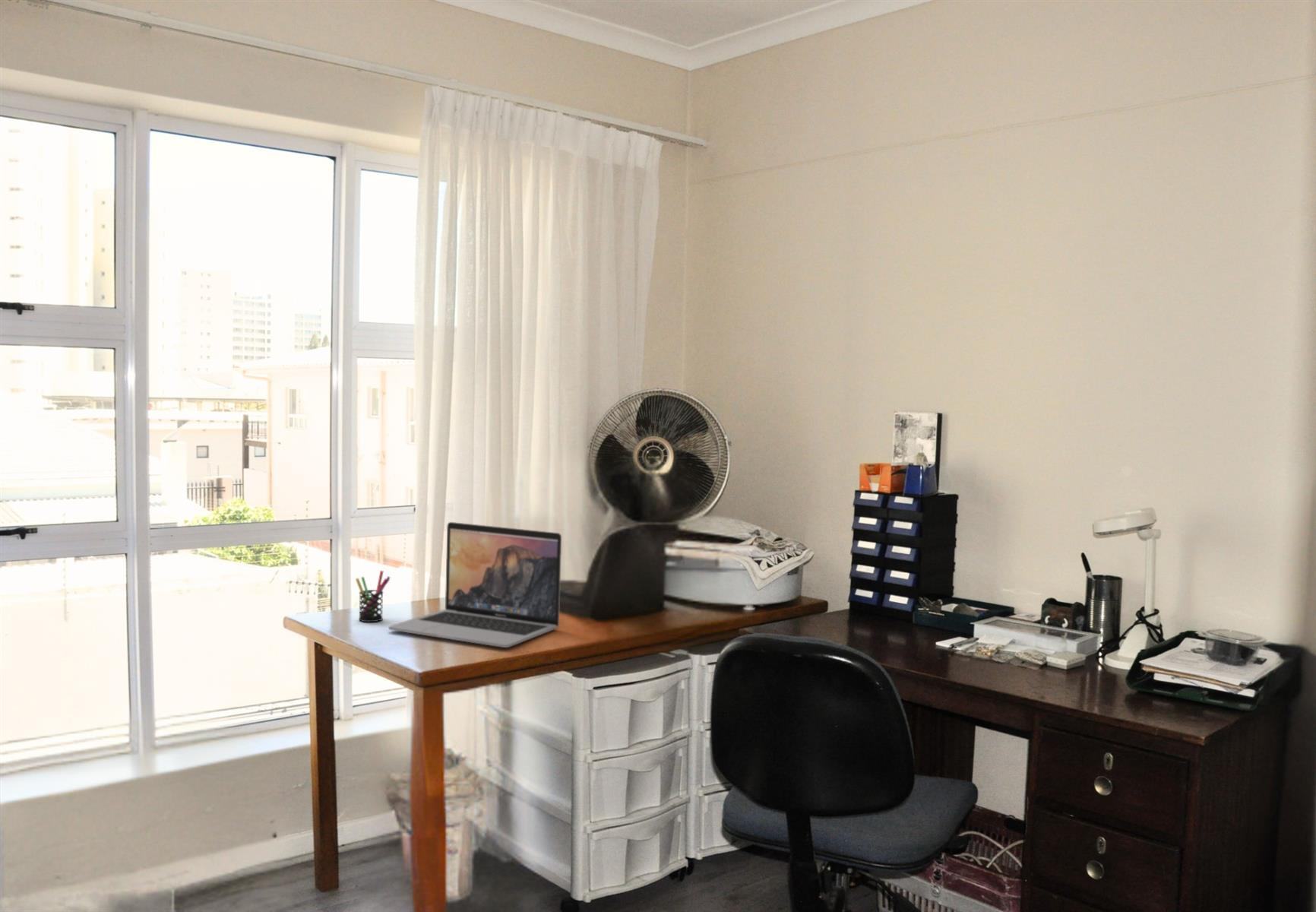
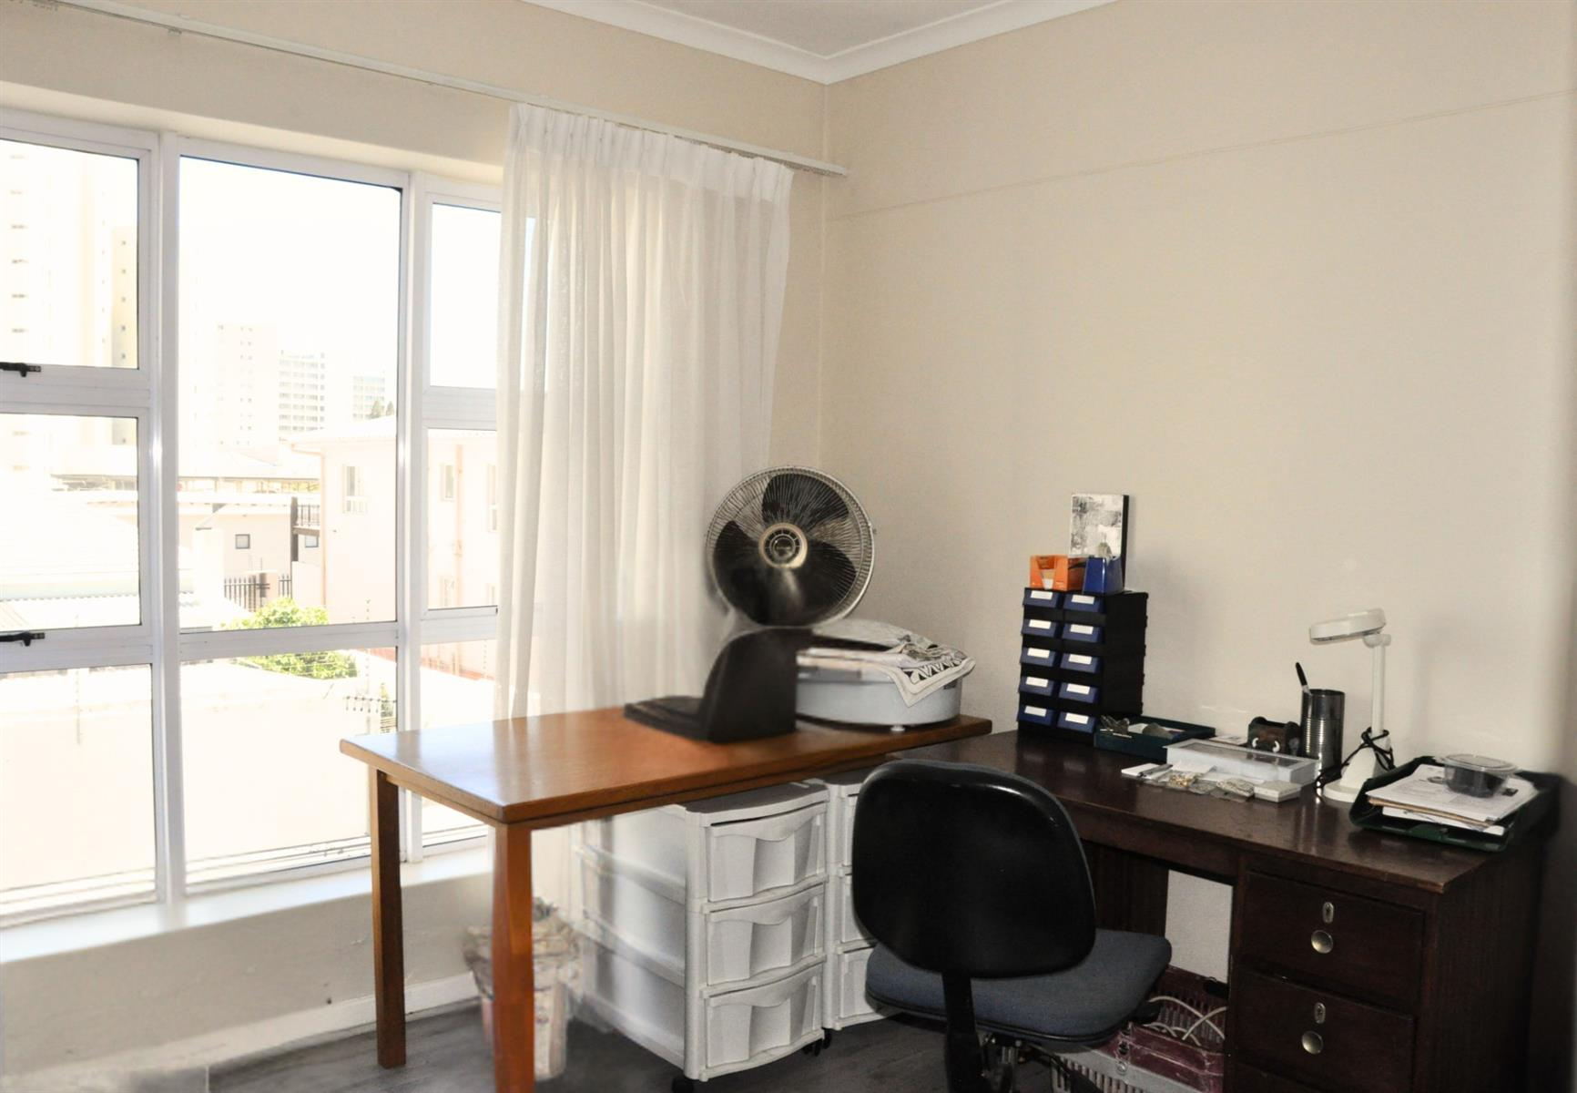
- pen holder (371, 595)
- laptop (476, 581)
